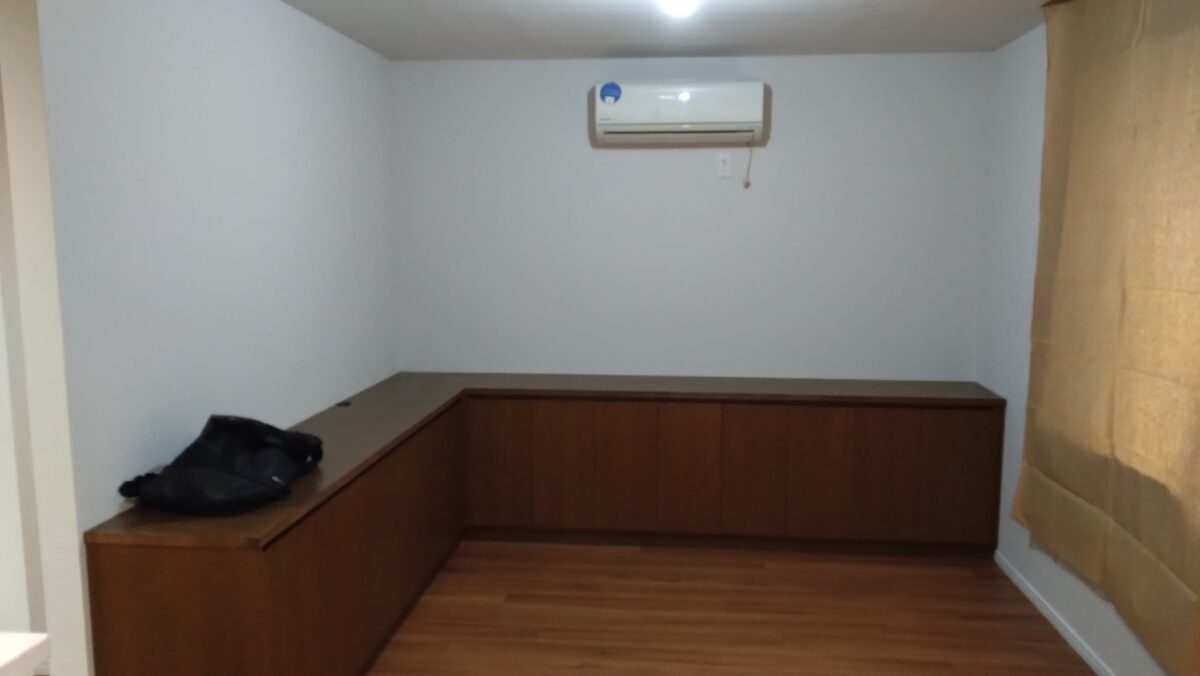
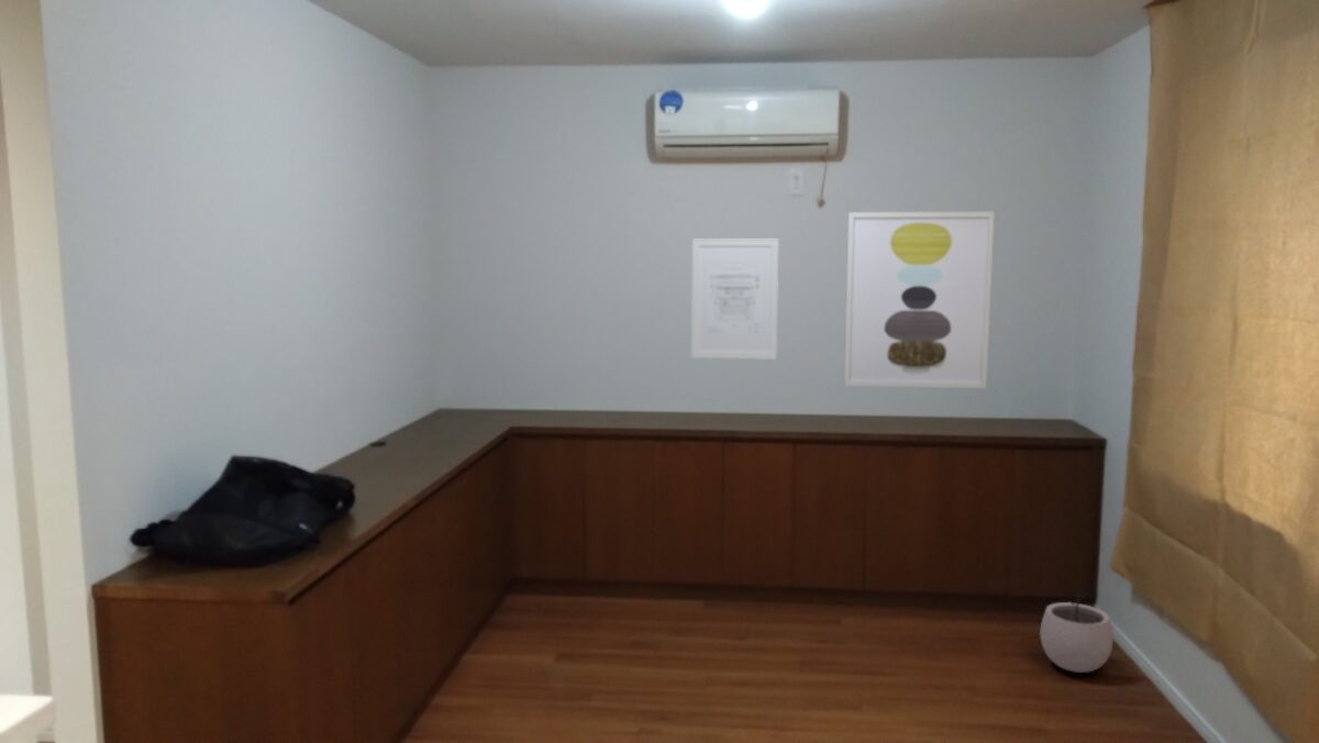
+ plant pot (1076, 628)
+ wall art (734, 299)
+ wall art (917, 300)
